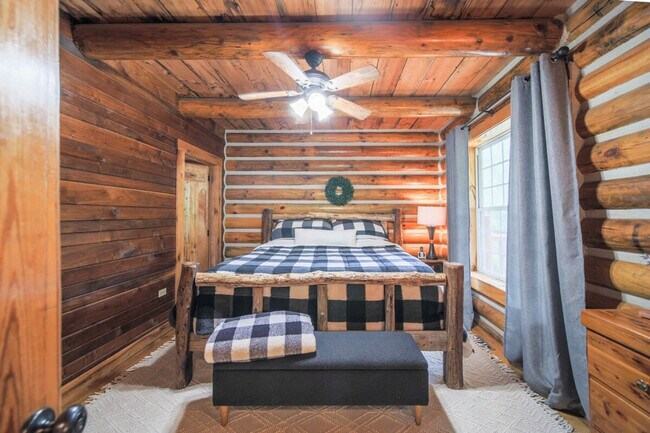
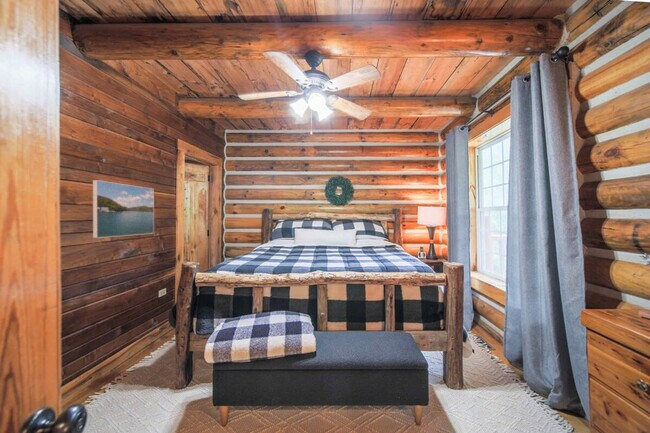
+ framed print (127, 210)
